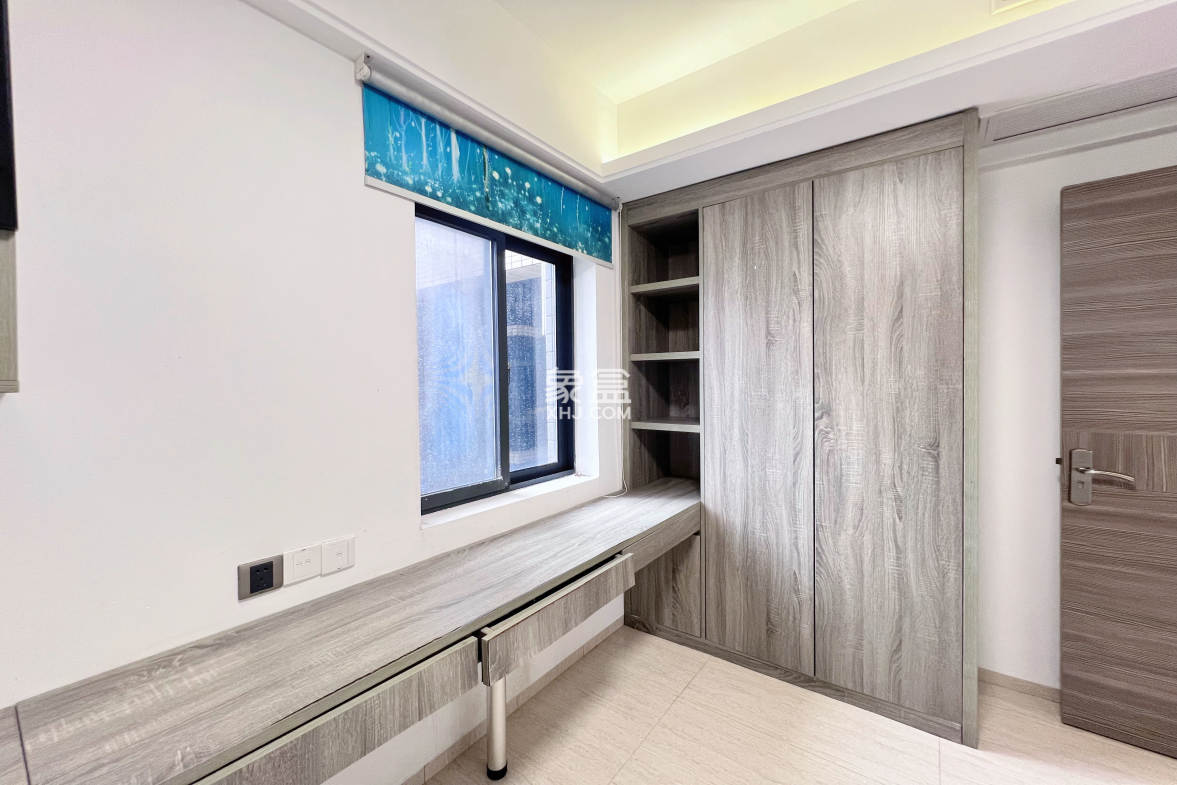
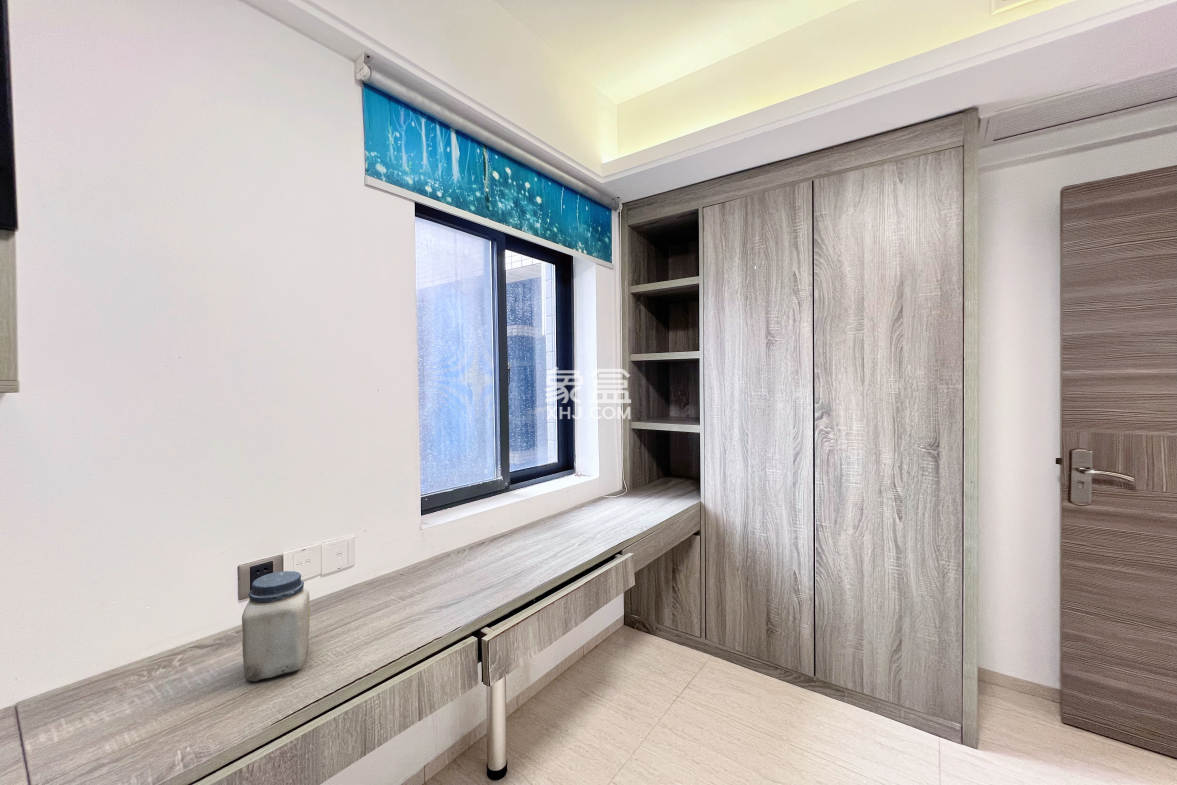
+ jar (277, 621)
